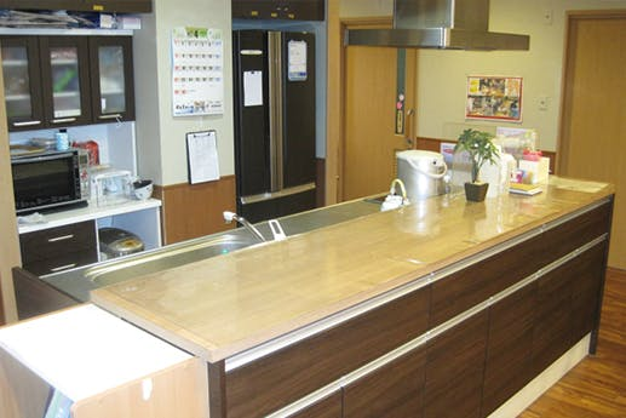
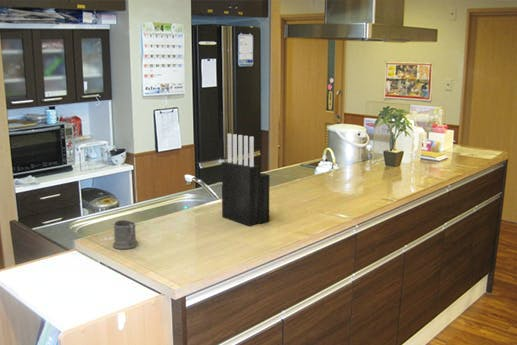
+ knife block (247, 177)
+ mug (126, 233)
